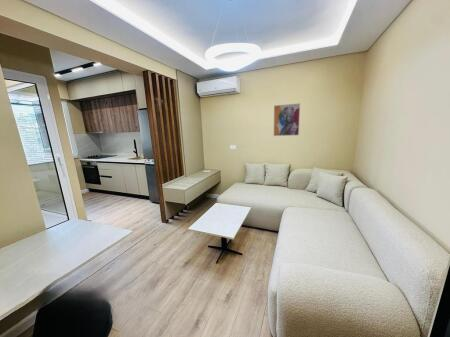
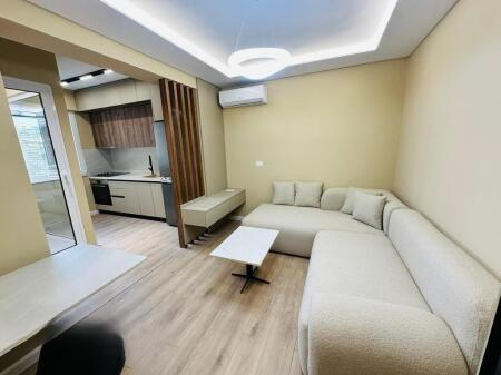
- wall art (286, 120)
